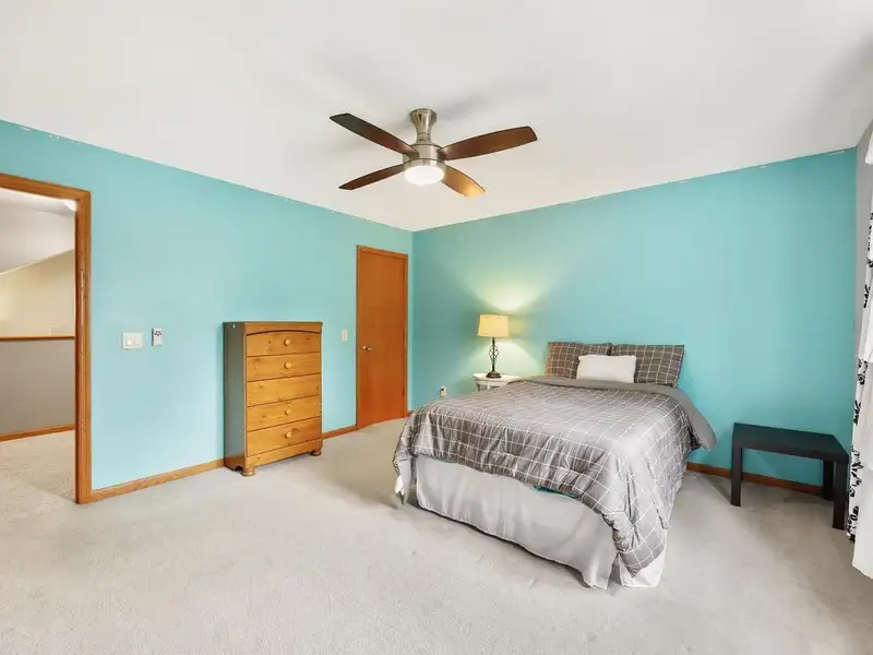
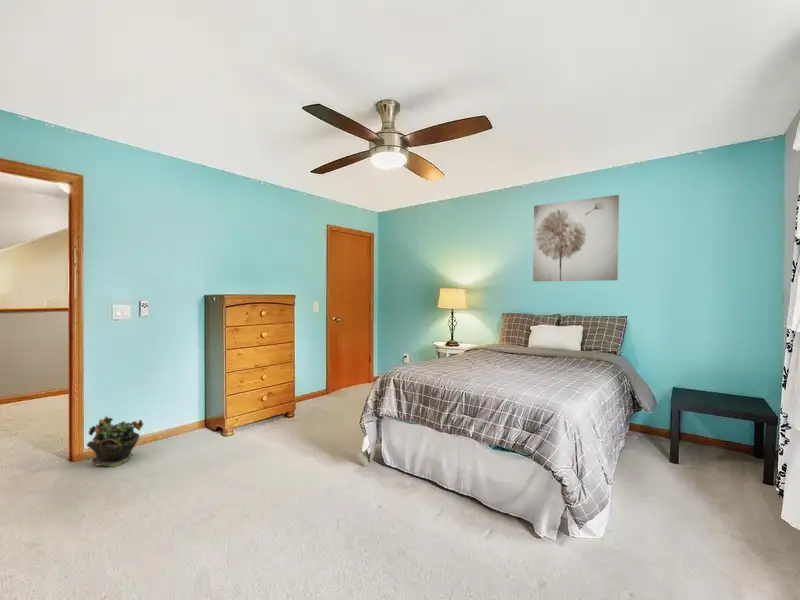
+ potted plant (115, 436)
+ wall art (573, 240)
